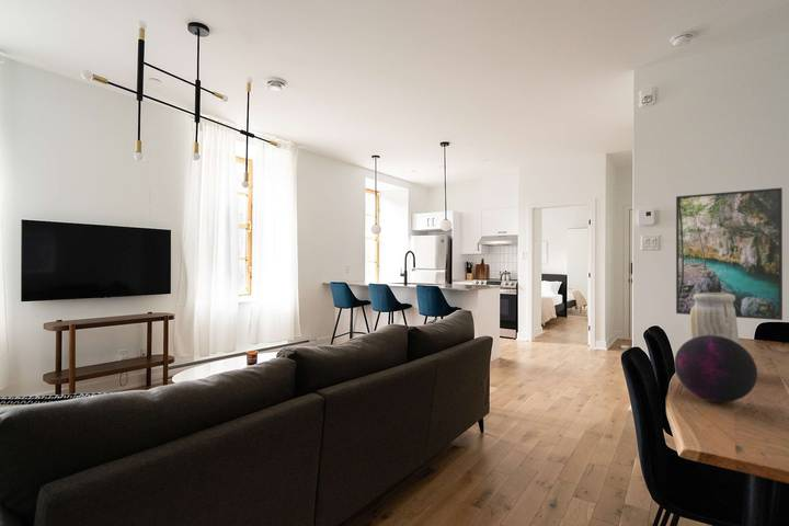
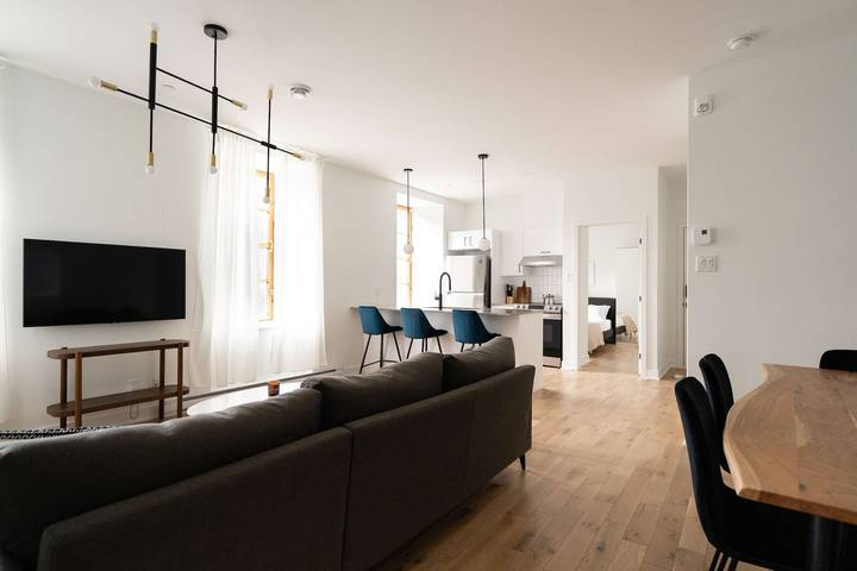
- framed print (725, 254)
- vase (713, 331)
- decorative orb (713, 367)
